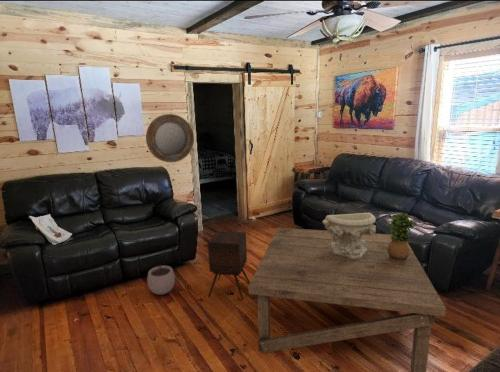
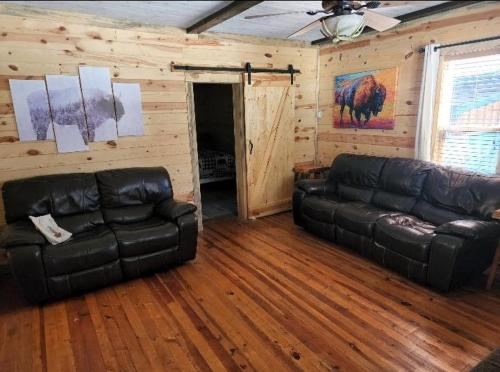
- side table (228, 263)
- home mirror (170, 138)
- coffee table (337, 287)
- plant pot (161, 277)
- decorative bowl (349, 234)
- potted plant (400, 234)
